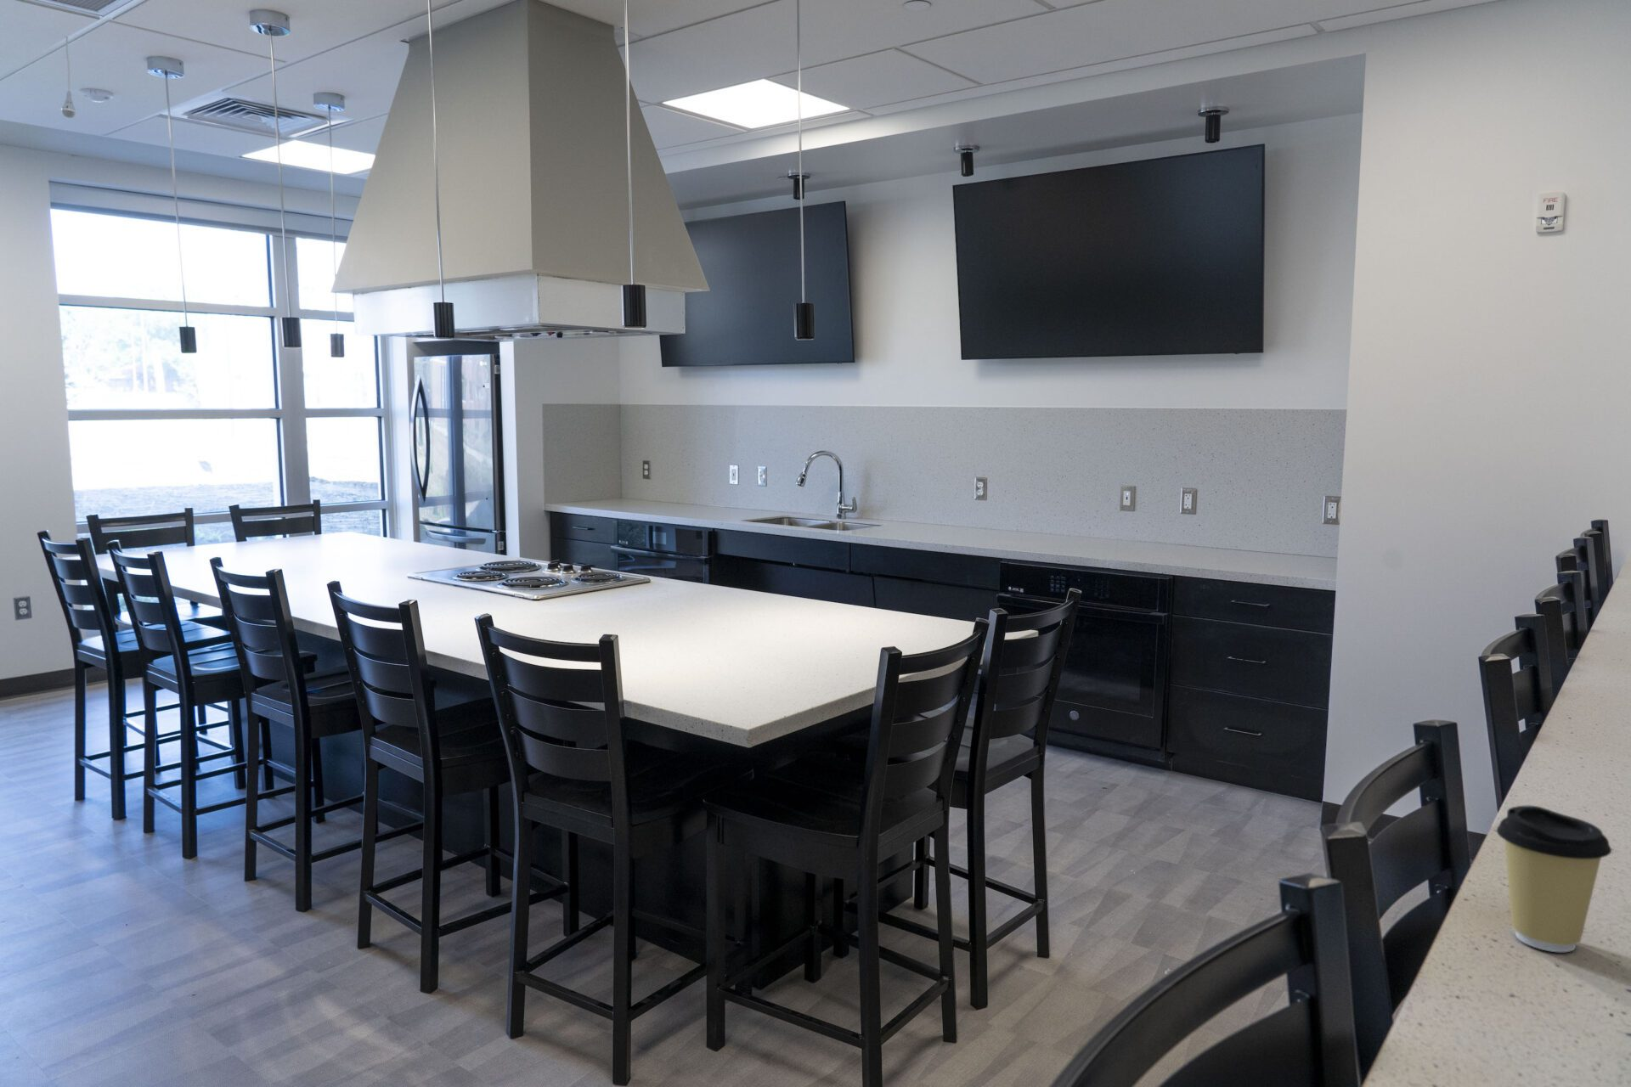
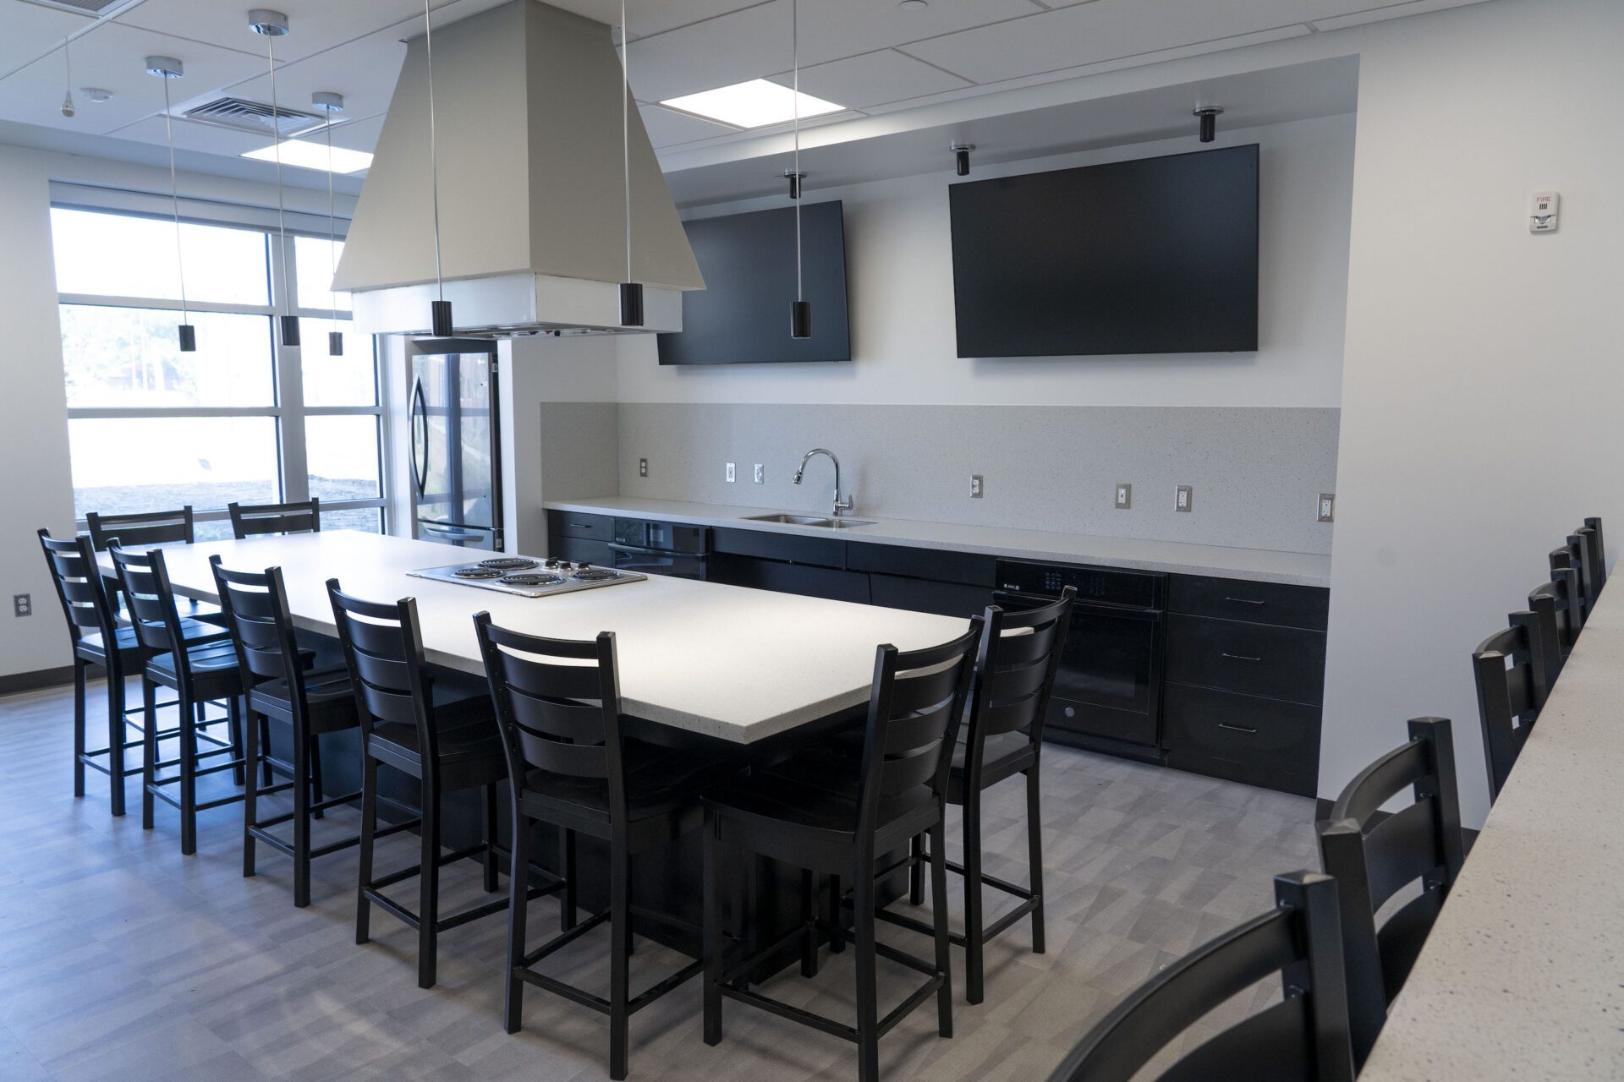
- coffee cup (1550, 880)
